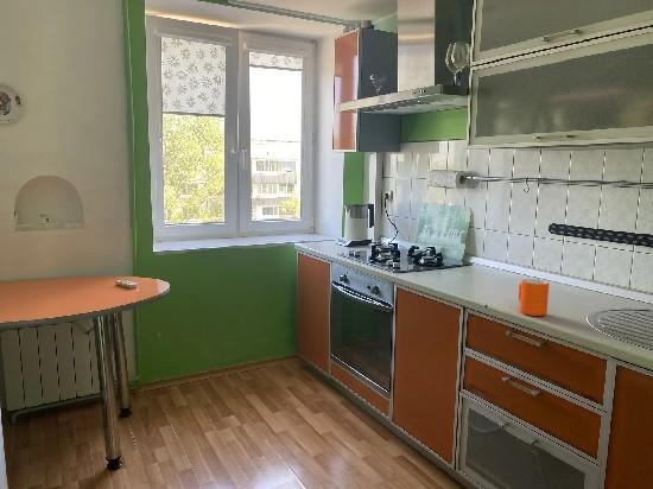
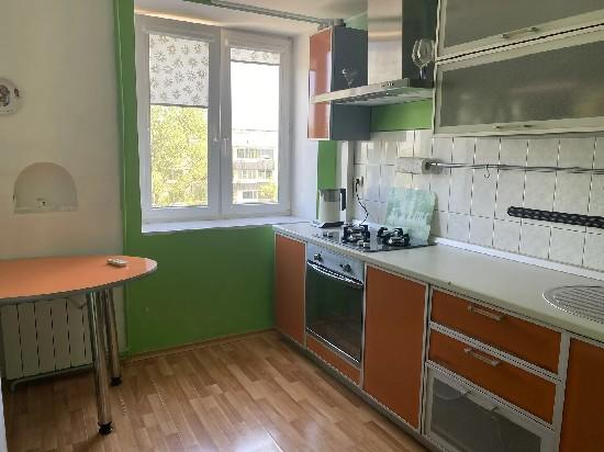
- mug (530, 296)
